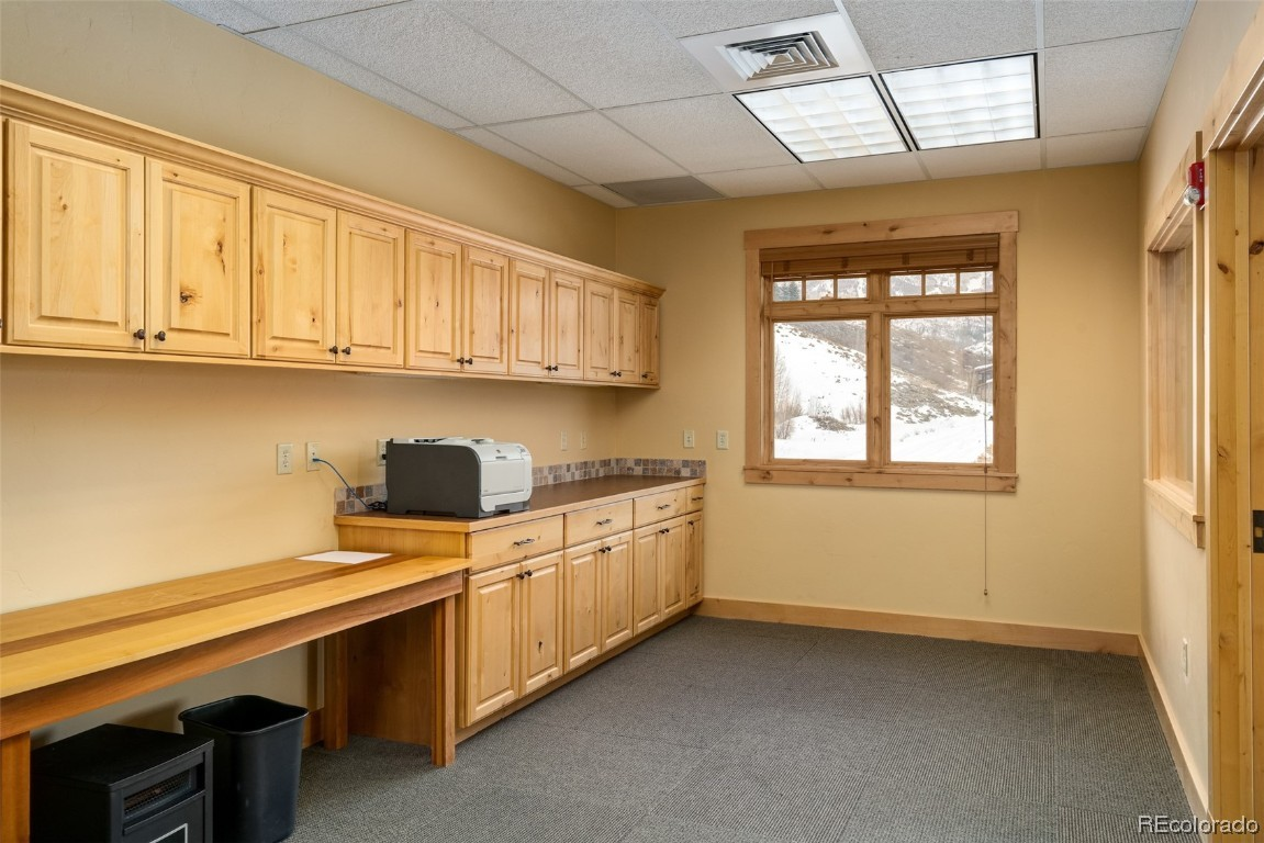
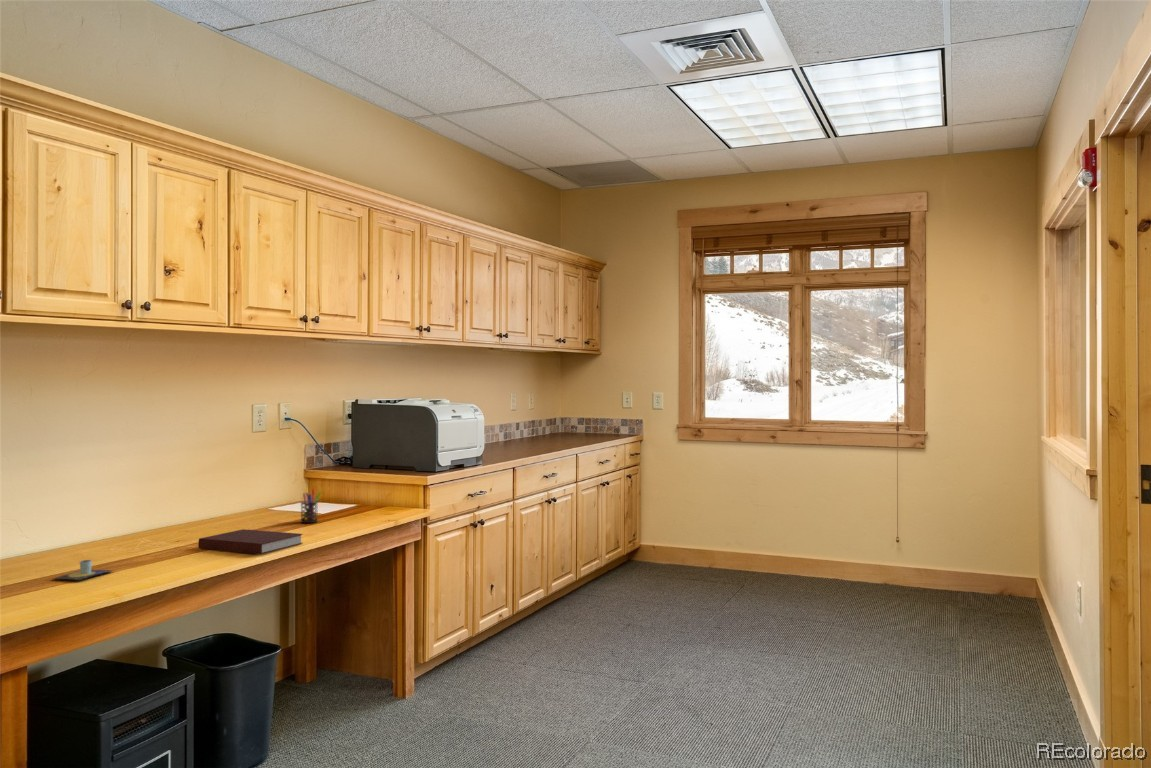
+ mug (83, 568)
+ notebook (251, 541)
+ pen holder (311, 504)
